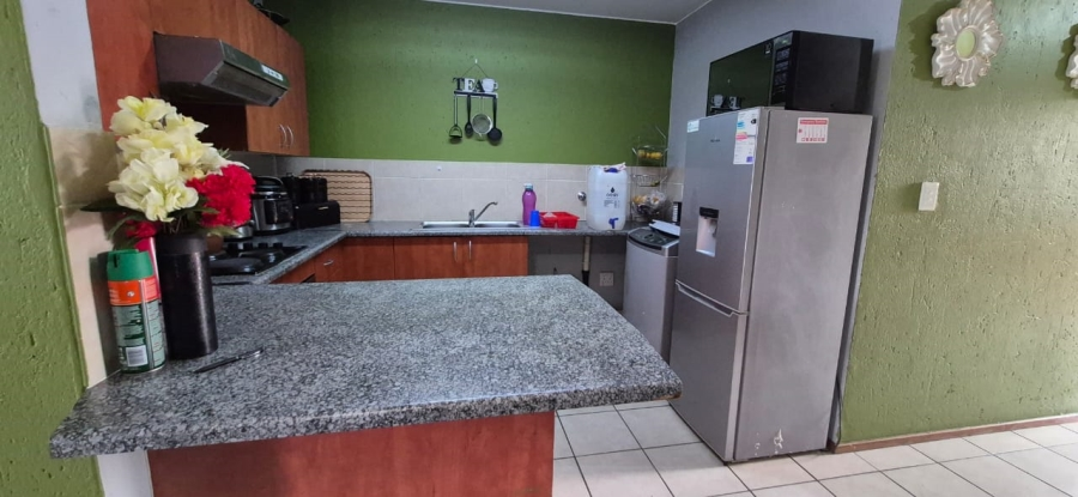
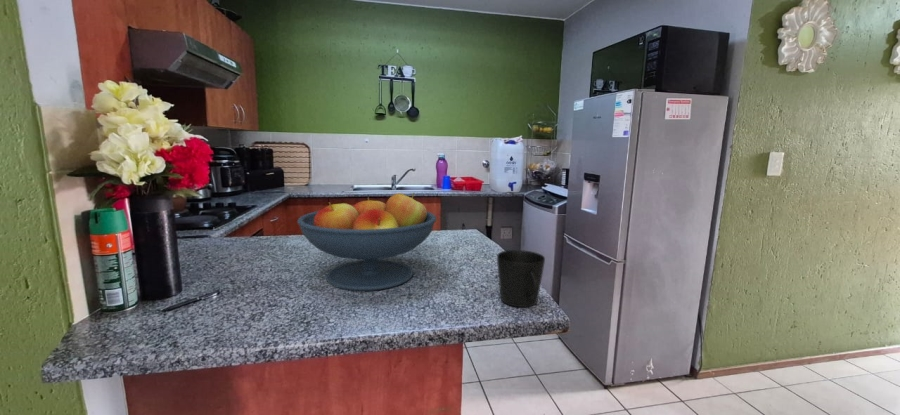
+ cup (522, 280)
+ fruit bowl (369, 235)
